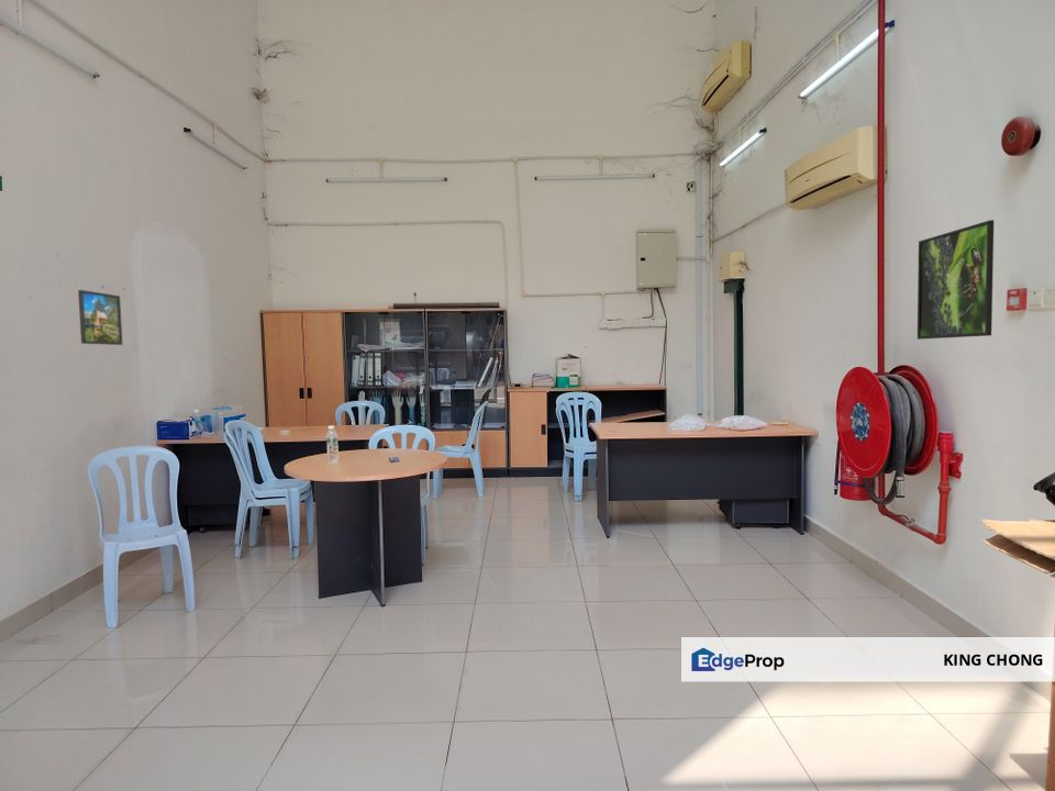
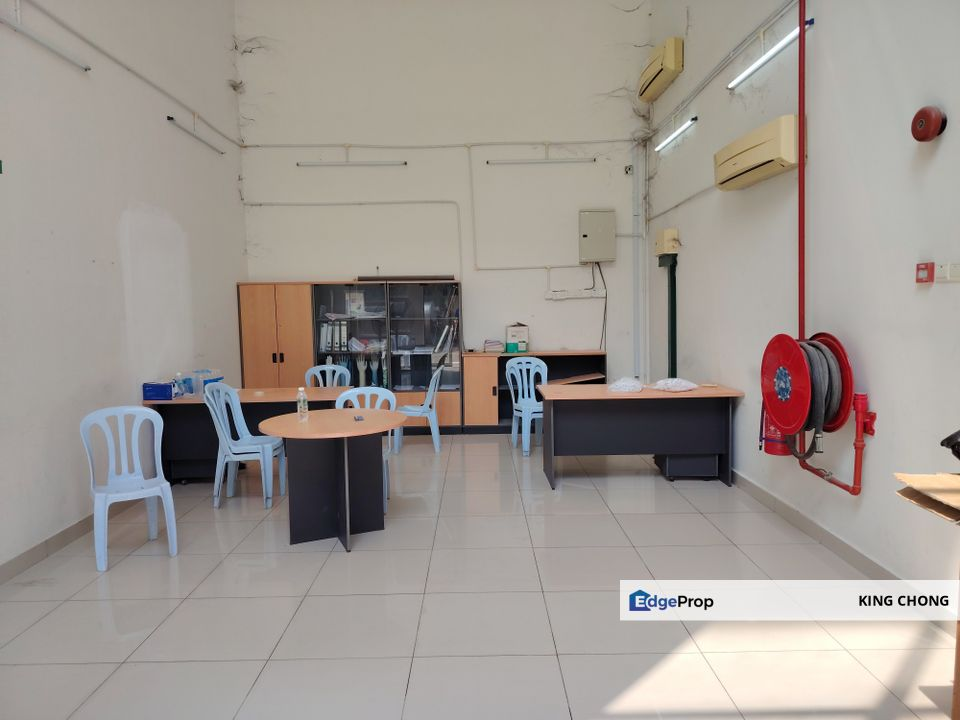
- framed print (101, 319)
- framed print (952, 285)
